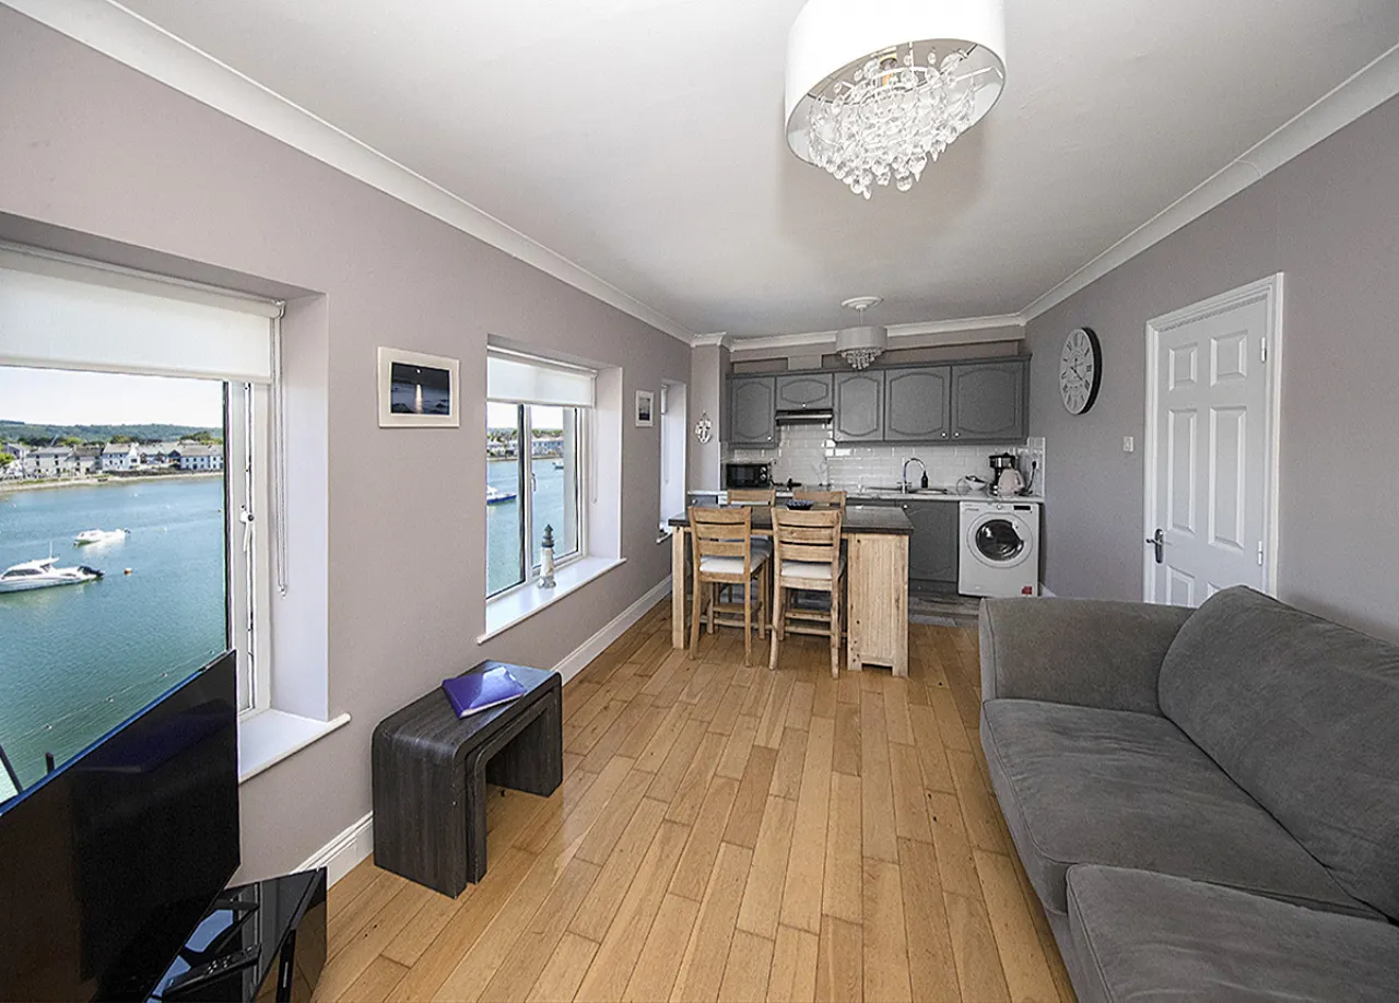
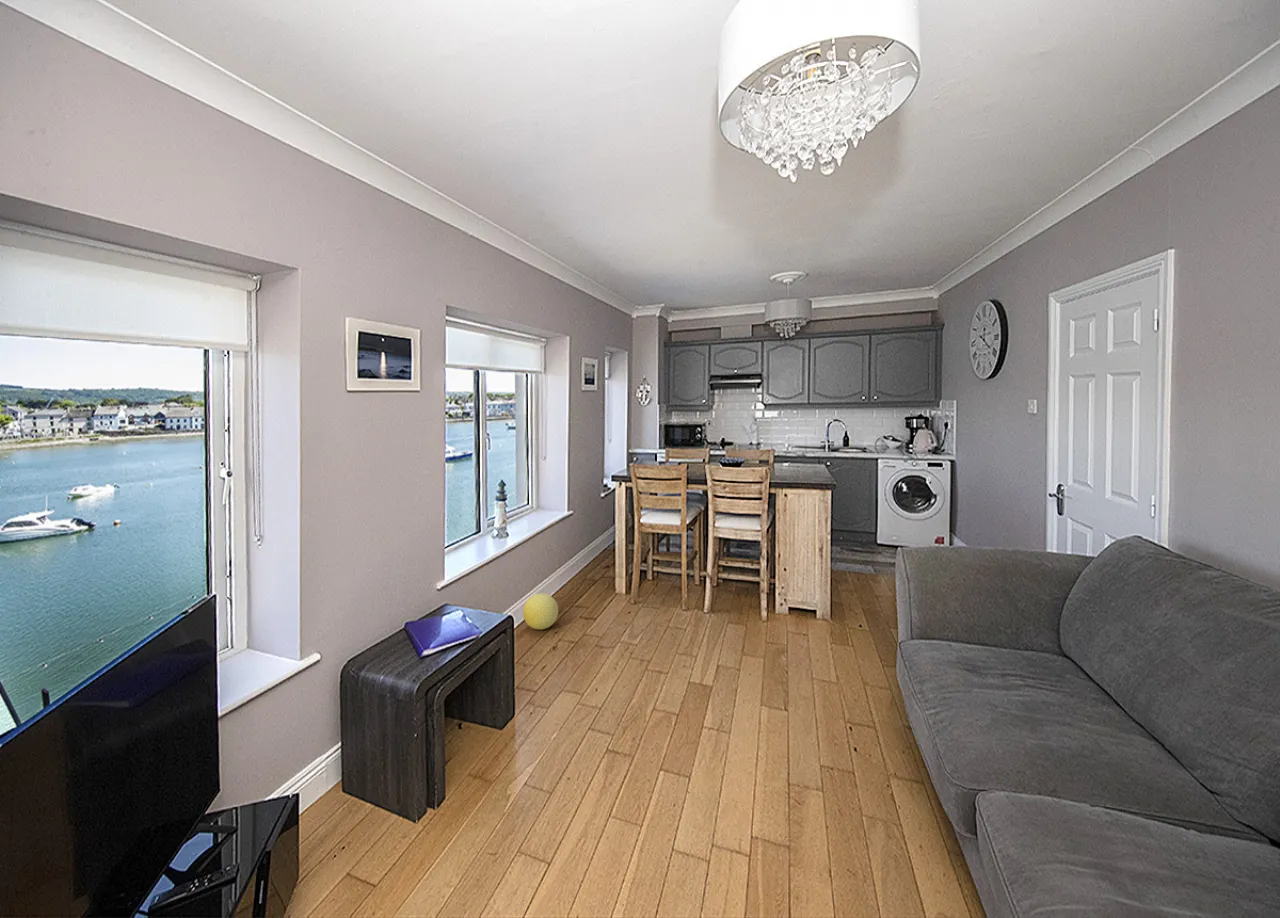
+ decorative ball (540, 611)
